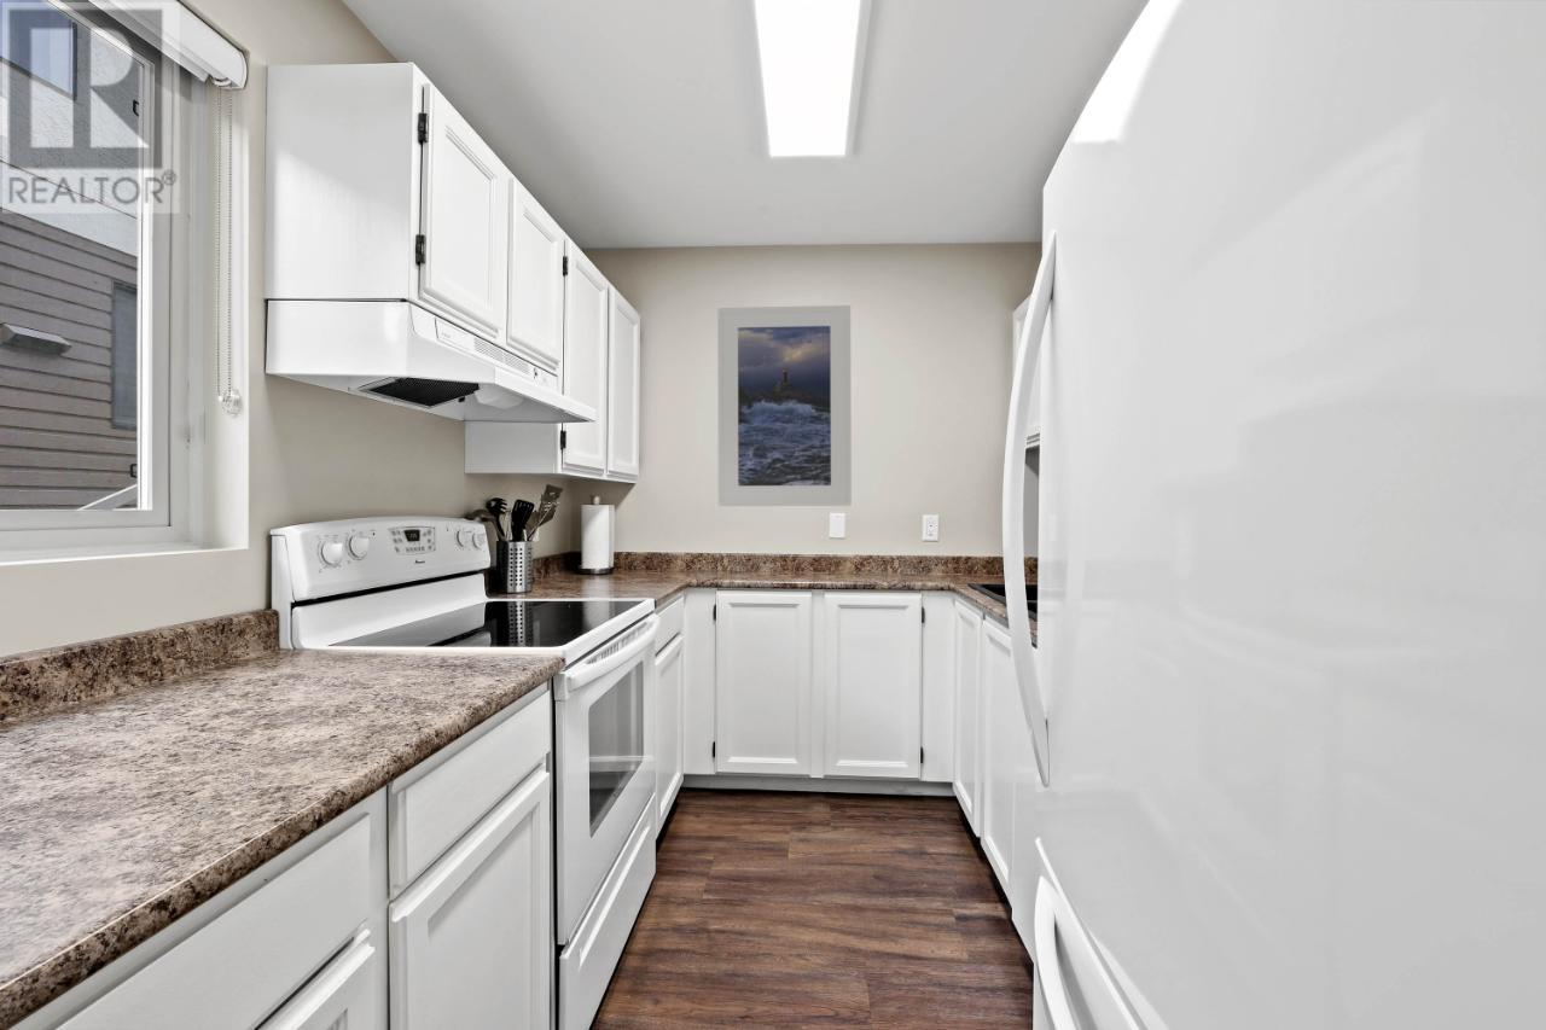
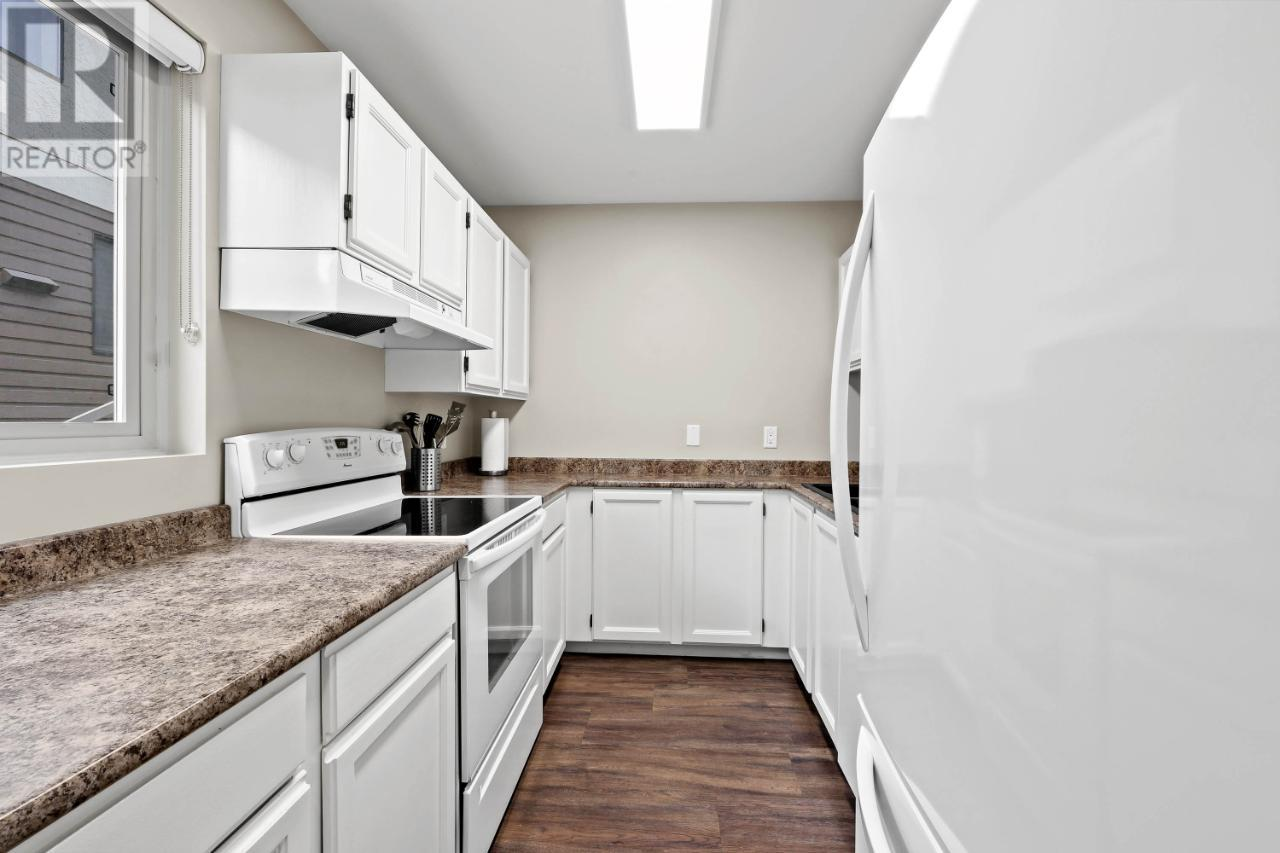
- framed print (784, 406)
